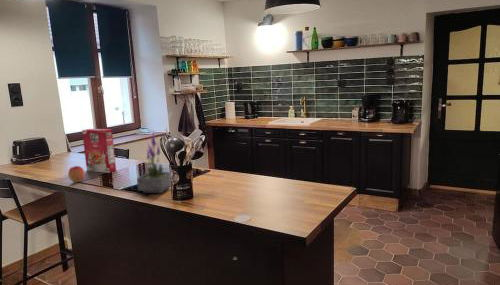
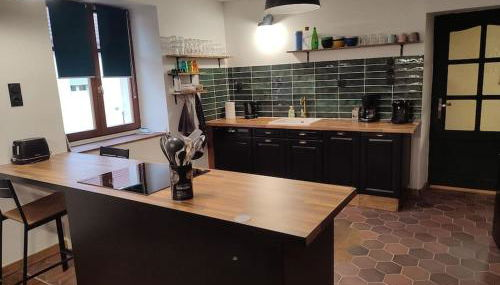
- cereal box (99, 150)
- apple (76, 174)
- potted plant (153, 160)
